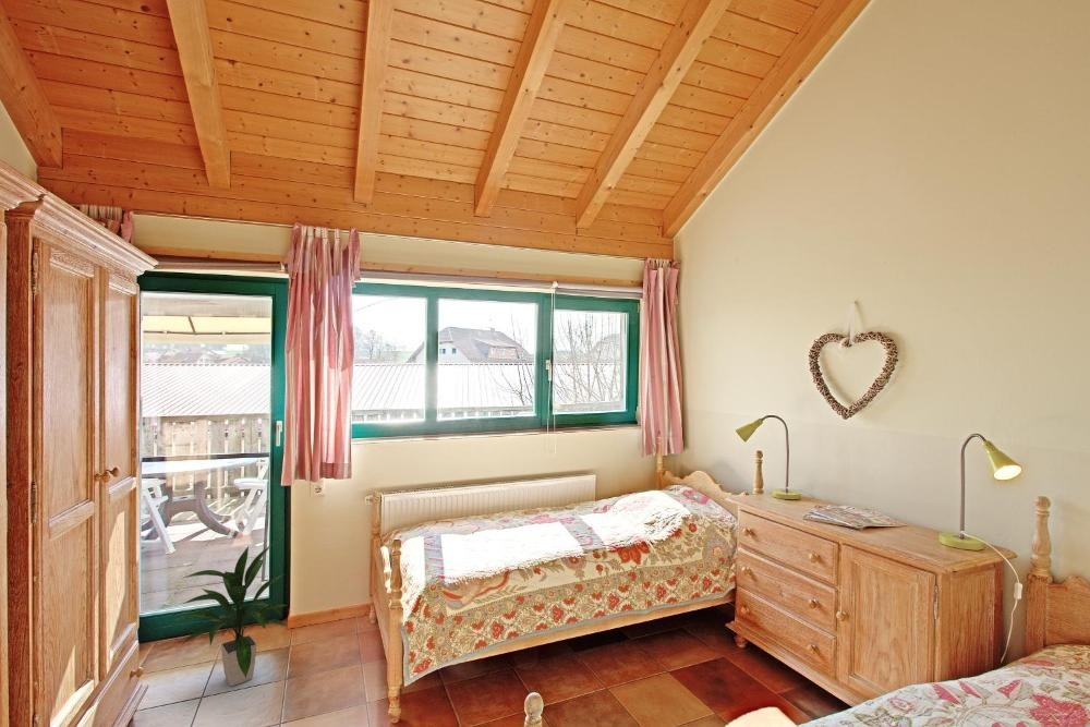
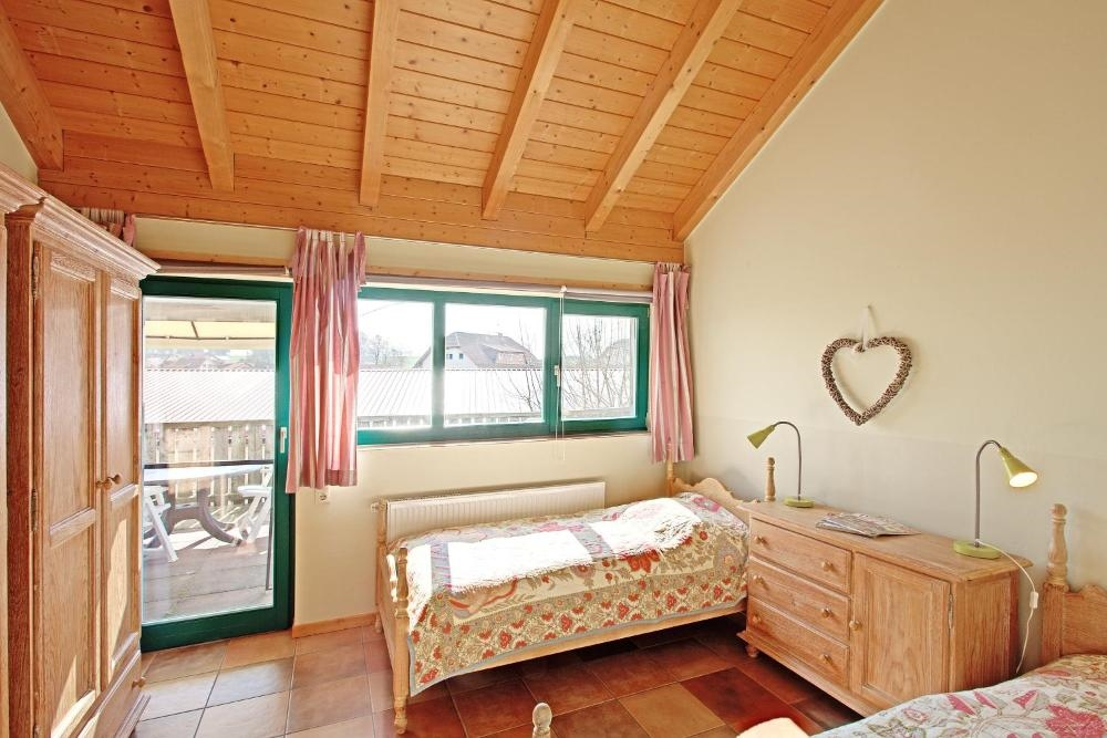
- indoor plant (237, 616)
